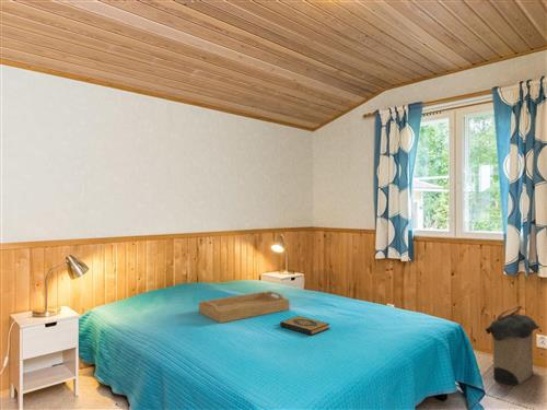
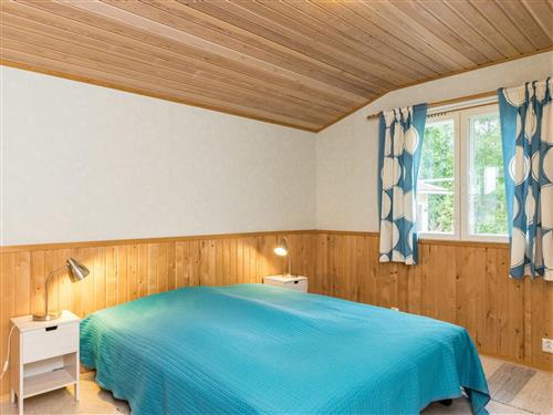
- hardback book (304, 325)
- laundry hamper (511, 338)
- serving tray (244, 304)
